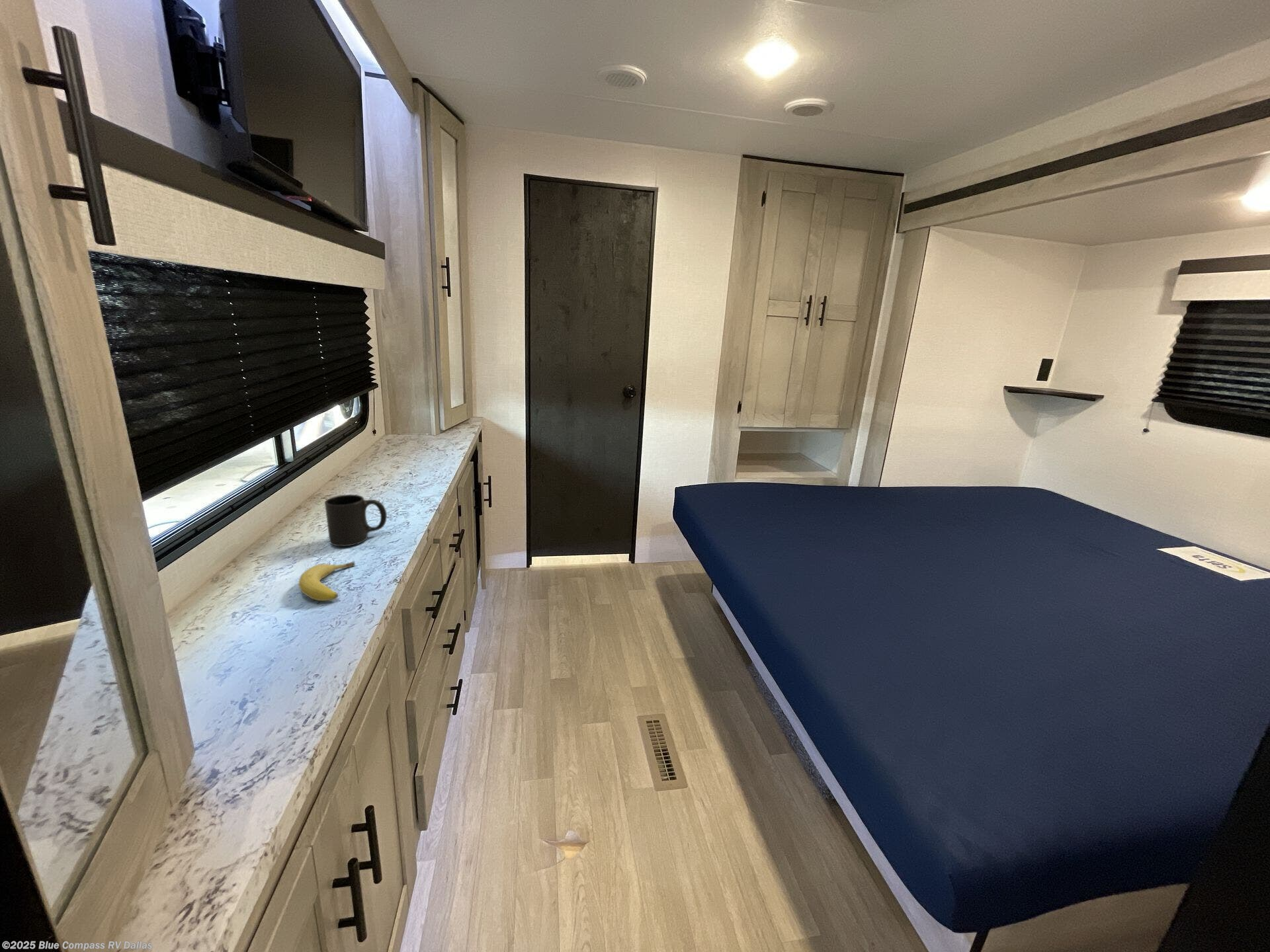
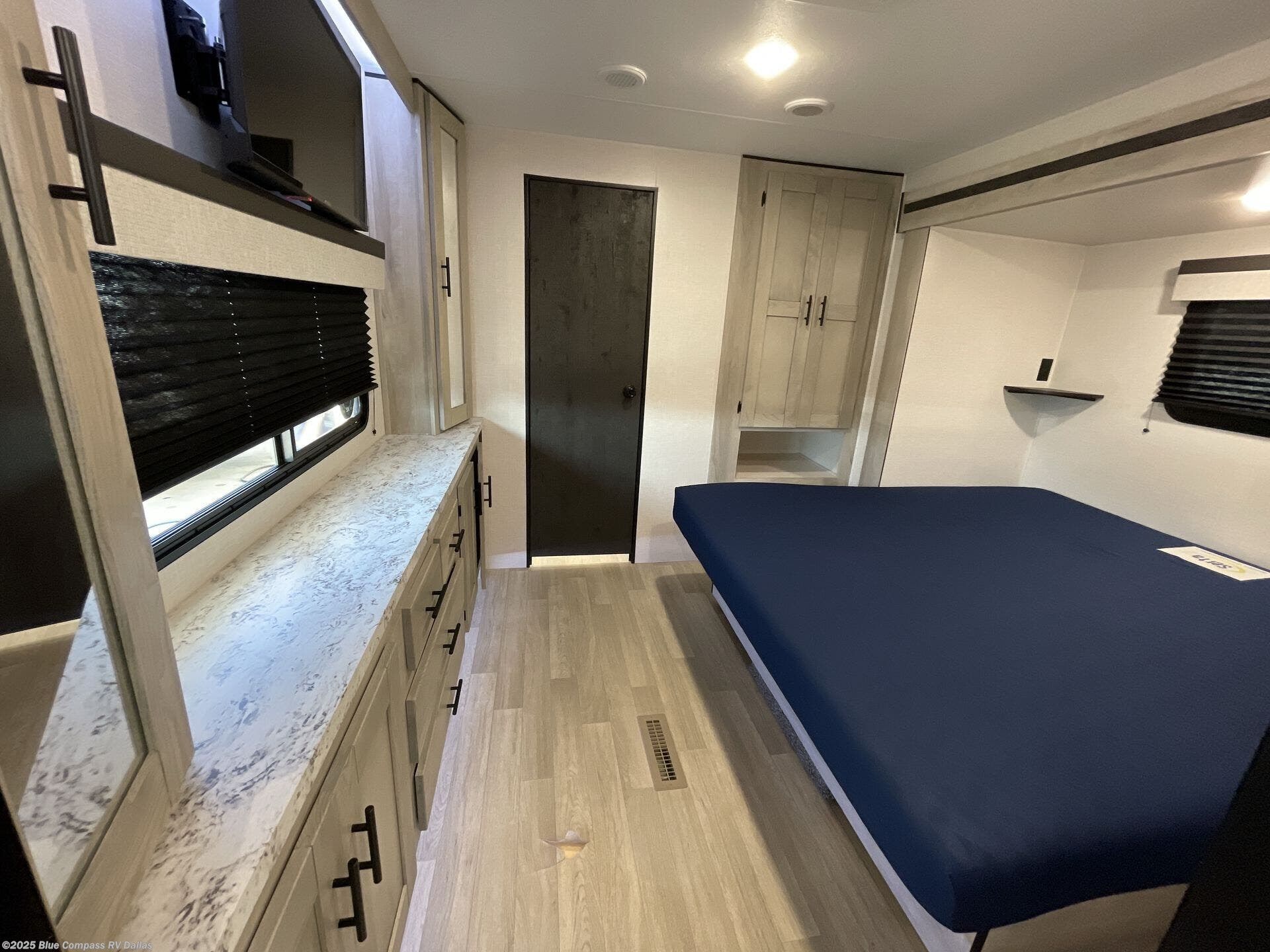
- mug (355, 519)
- fruit (324, 576)
